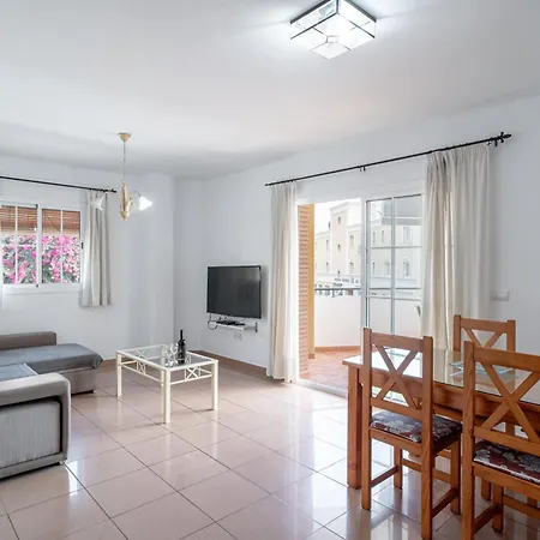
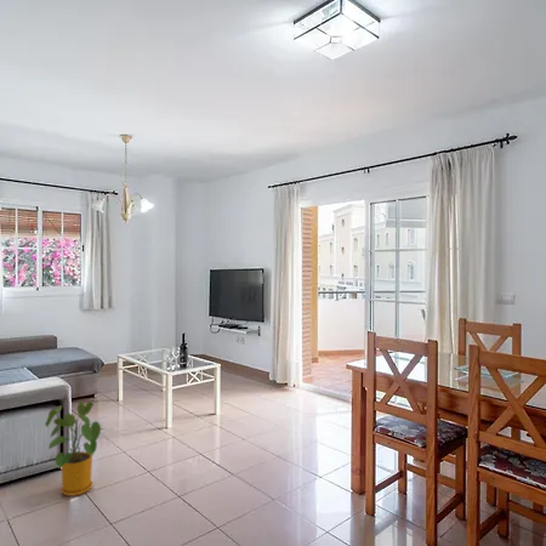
+ house plant (73, 449)
